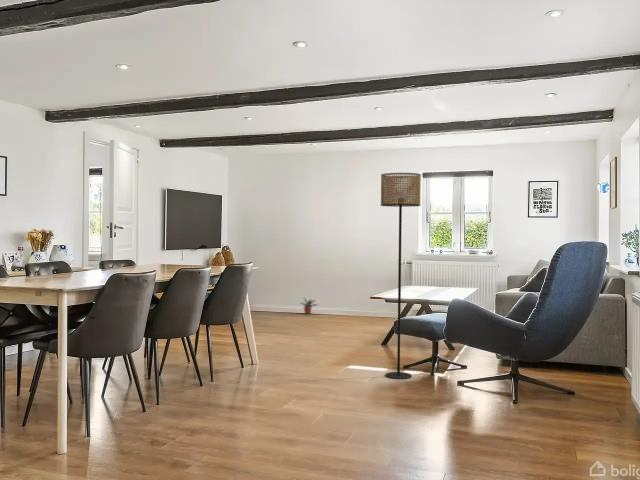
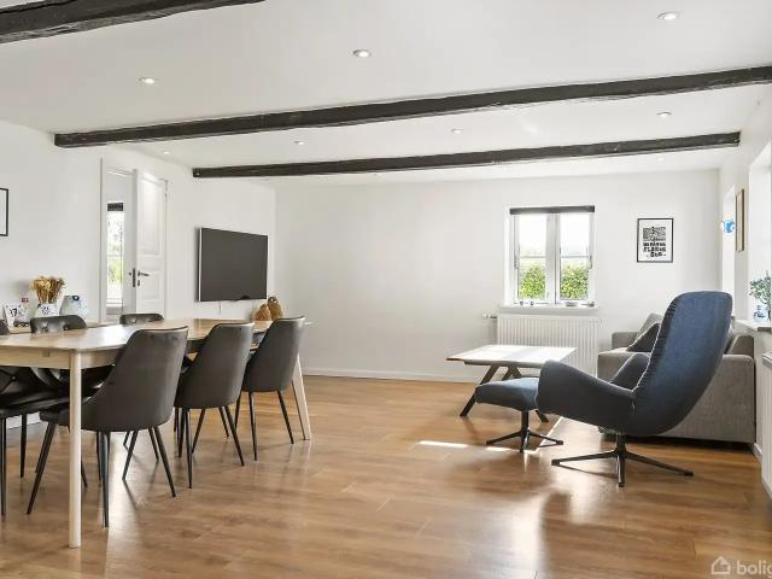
- potted plant (307, 305)
- floor lamp (399, 275)
